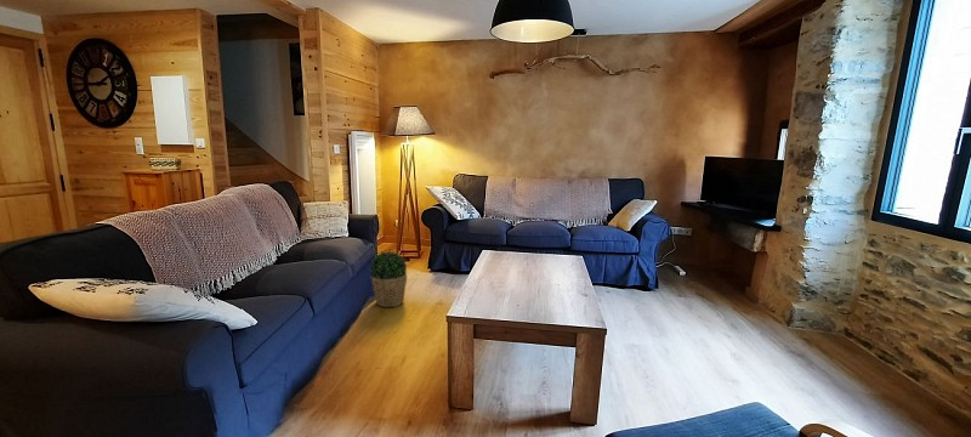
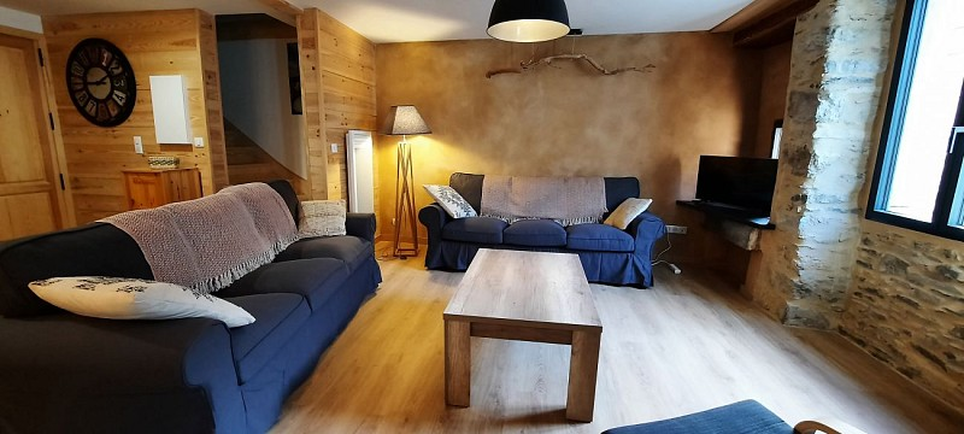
- potted plant (388, 277)
